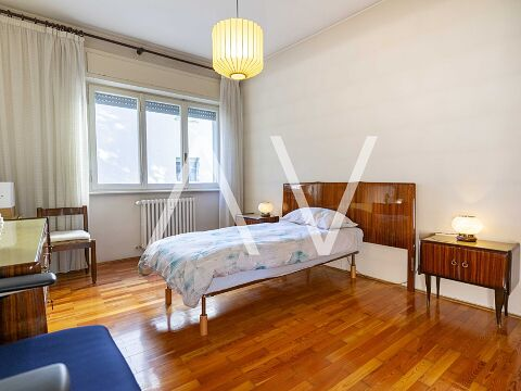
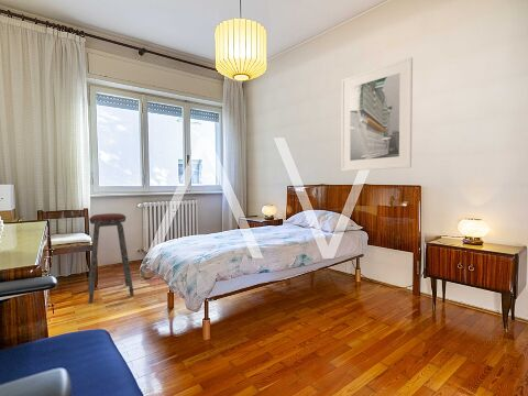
+ music stool (120, 249)
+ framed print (373, 120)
